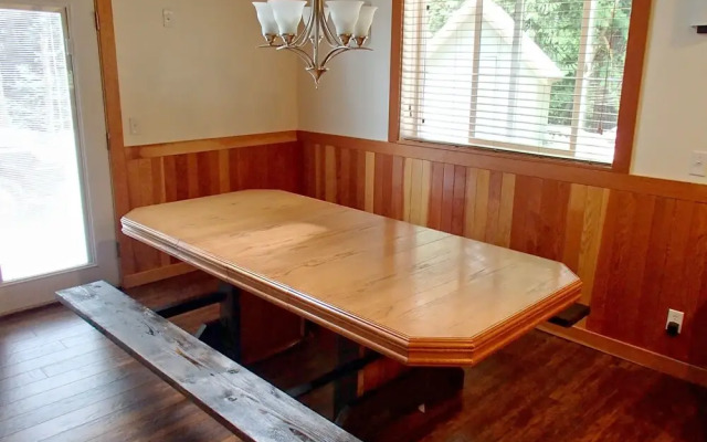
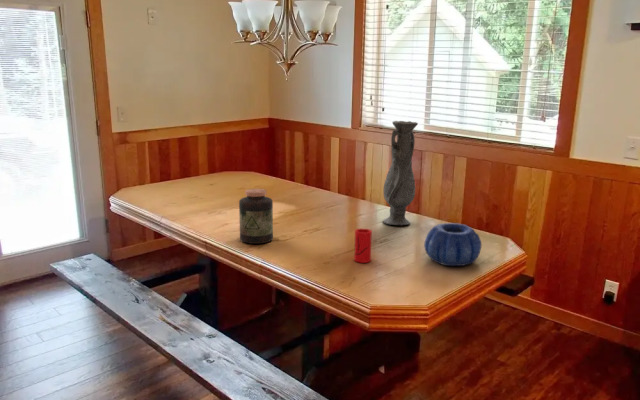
+ decorative bowl (452, 243)
+ jar (256, 215)
+ vase (399, 173)
+ cup (362, 245)
